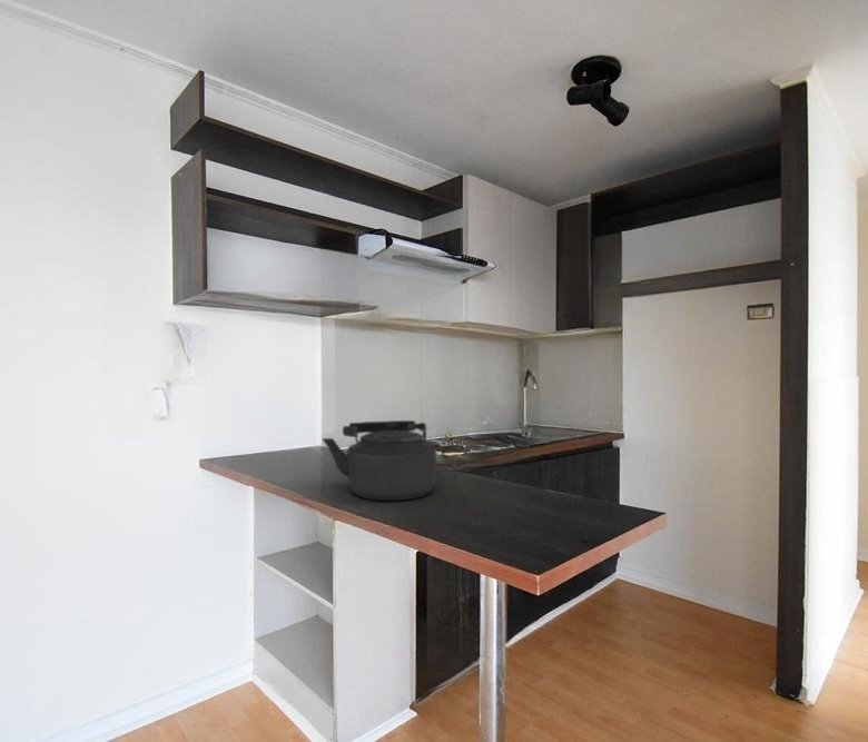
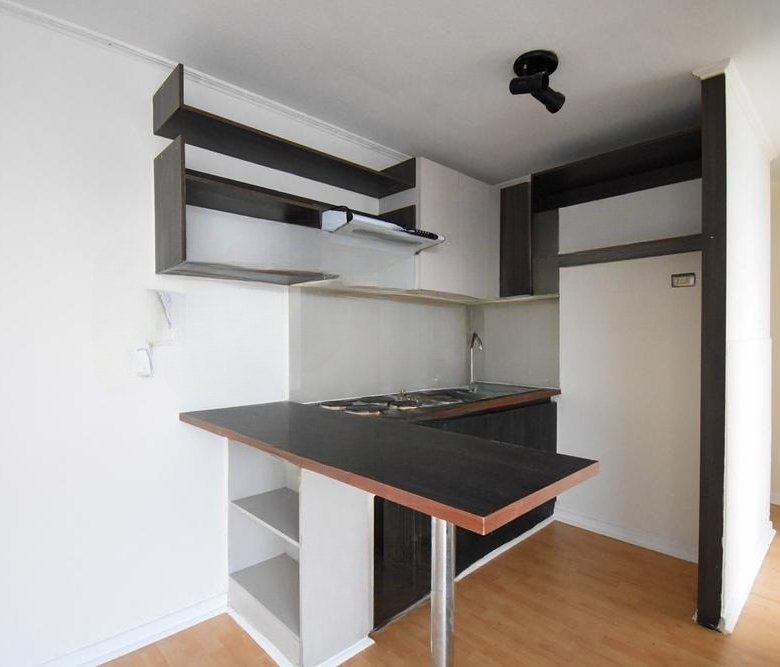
- kettle (388, 457)
